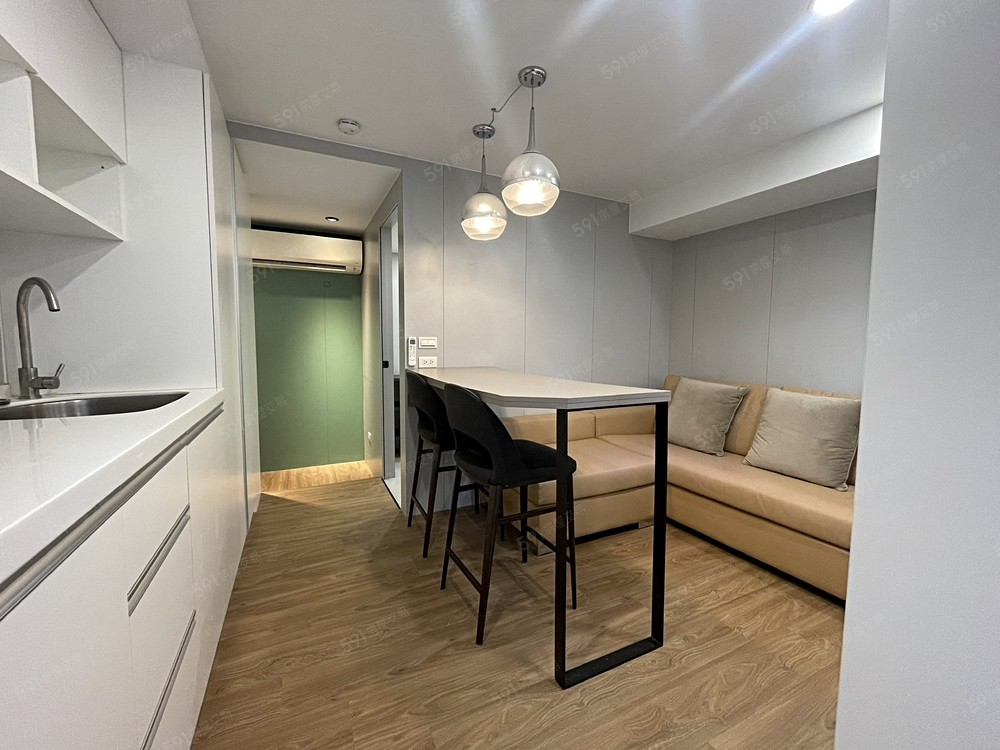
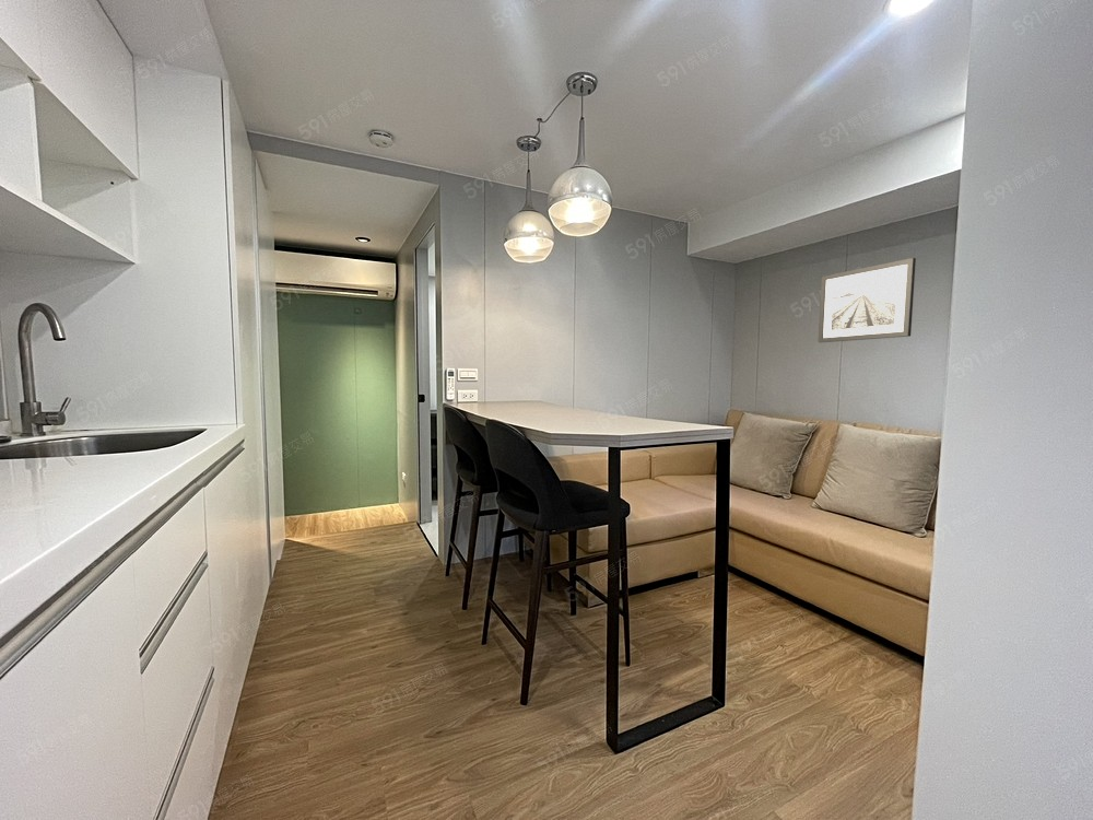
+ wall art (862, 304)
